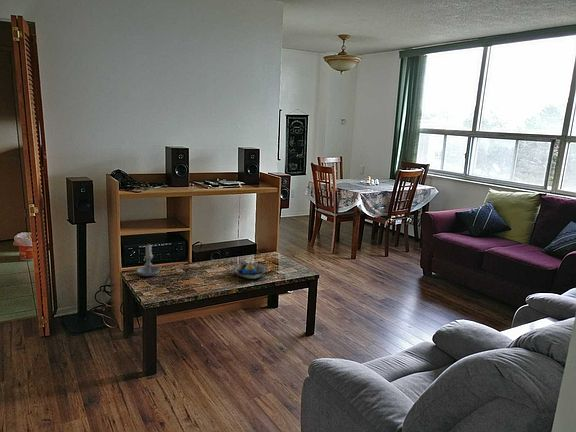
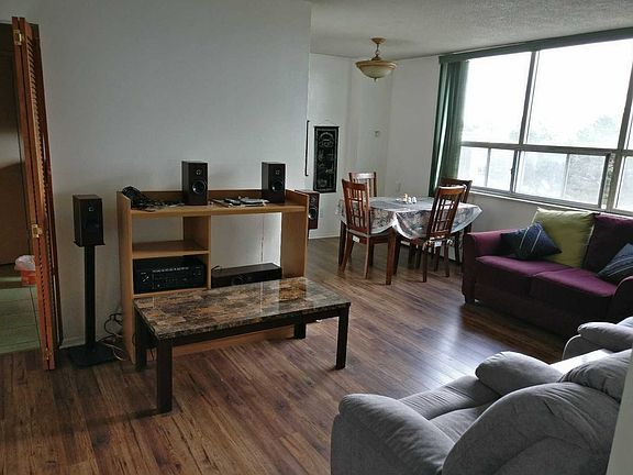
- decorative bowl (248, 266)
- candle (148, 259)
